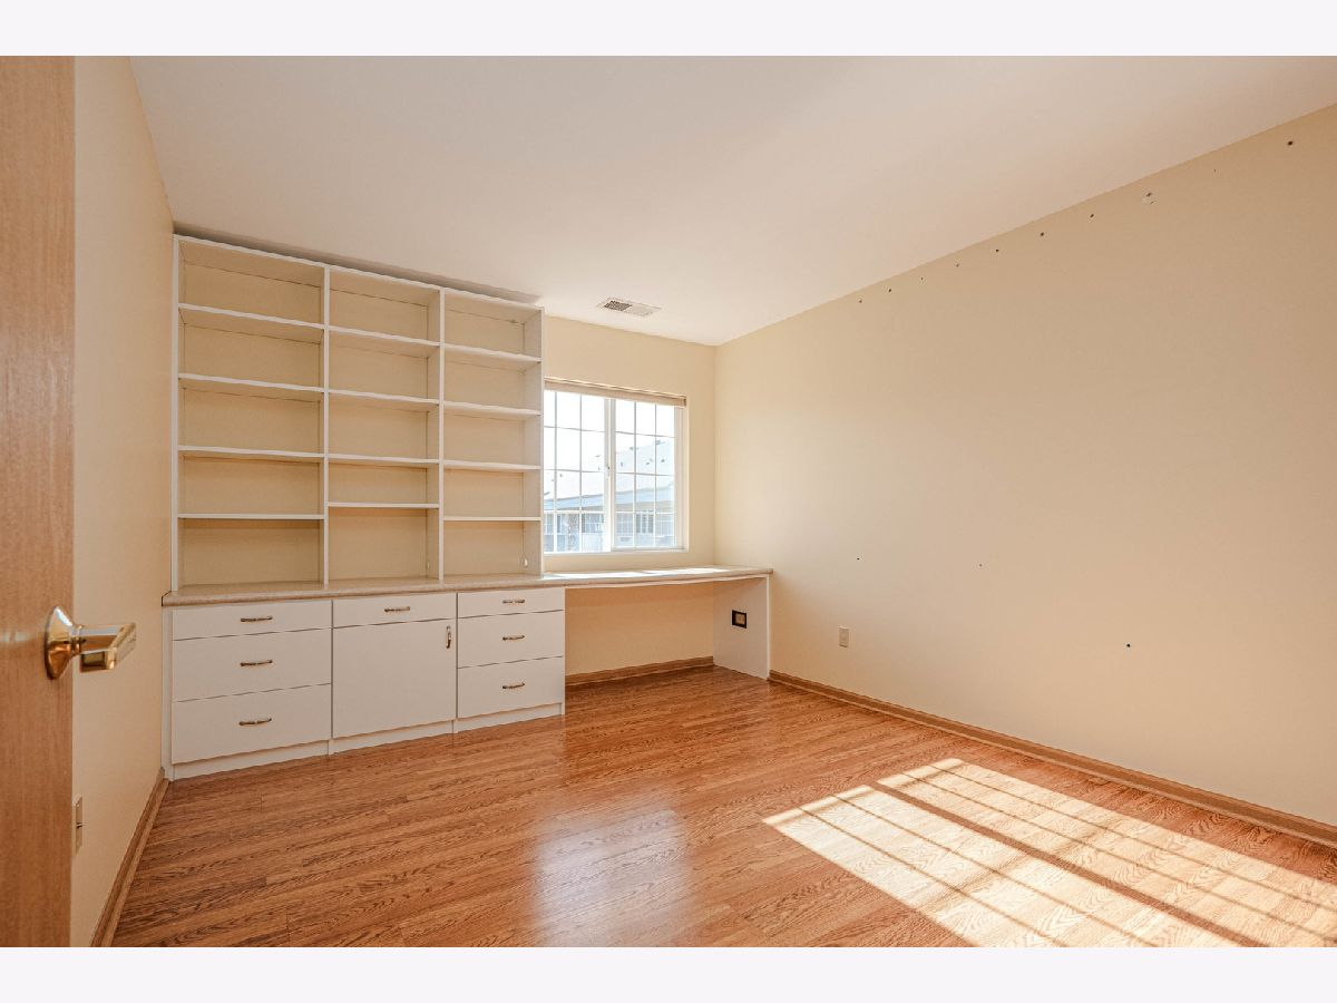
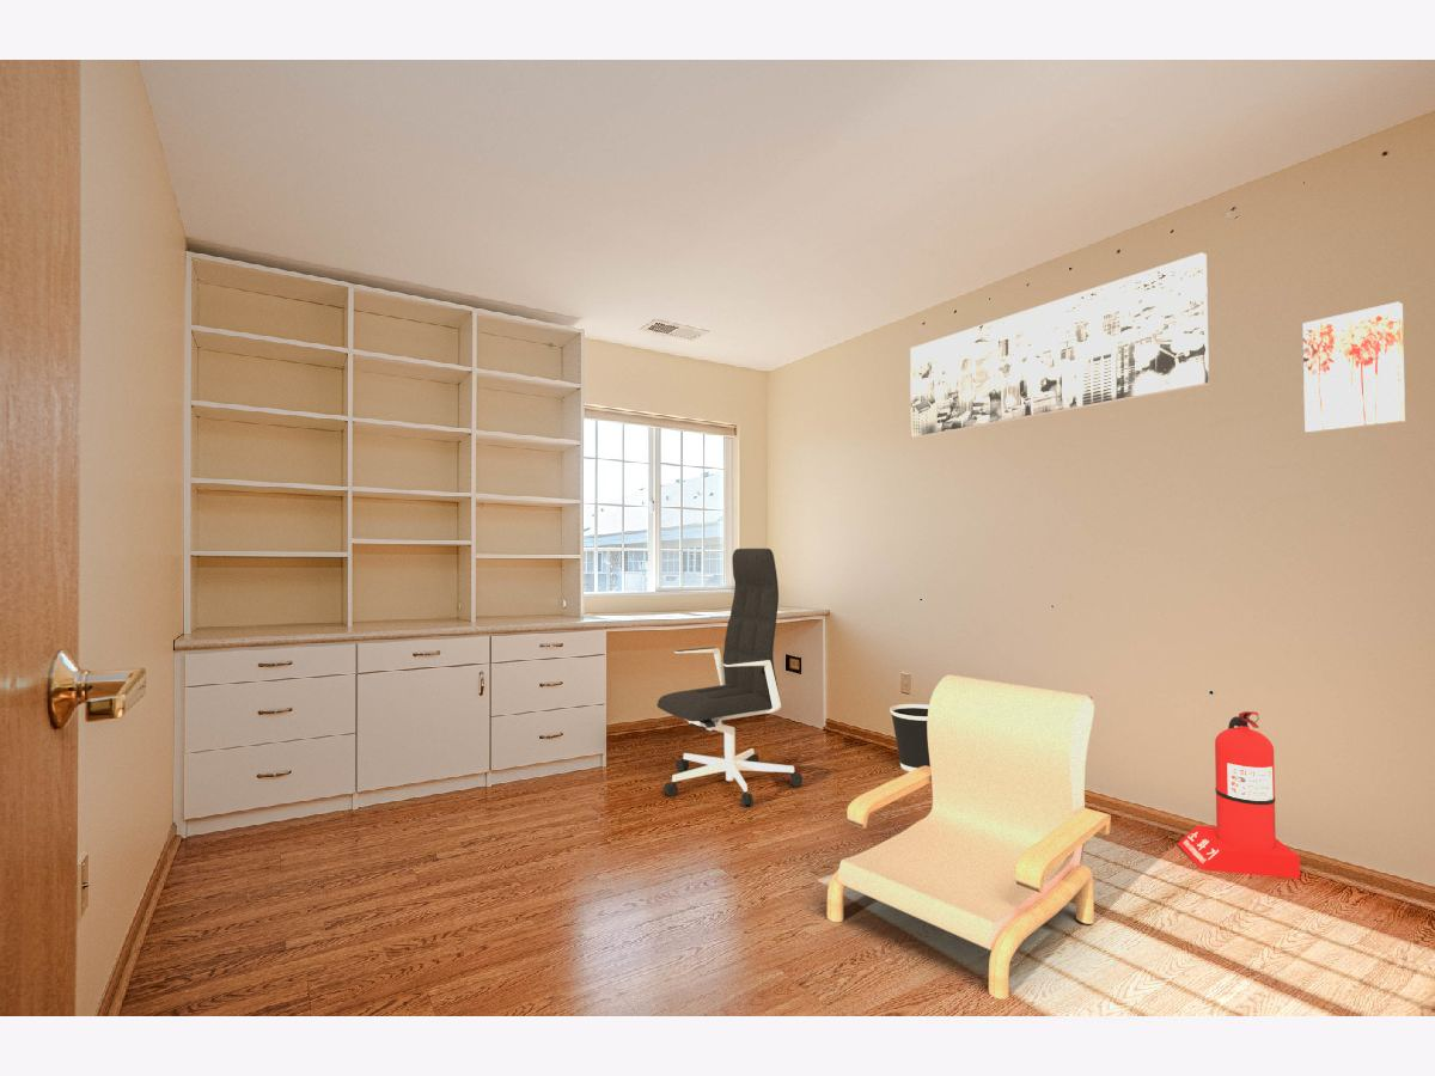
+ wall art (1351, 369)
+ wastebasket (920, 738)
+ fire extinguisher (1233, 783)
+ wall art (1031, 362)
+ office chair (723, 666)
+ armchair (965, 806)
